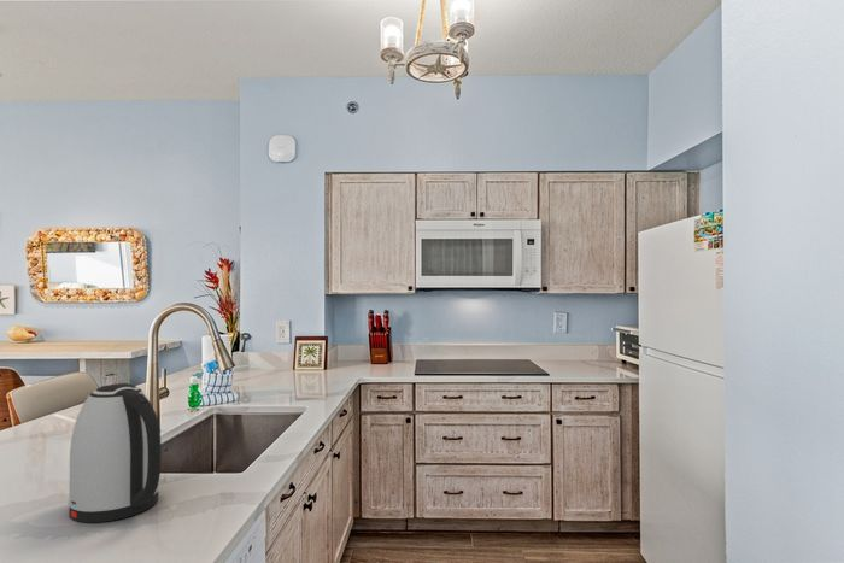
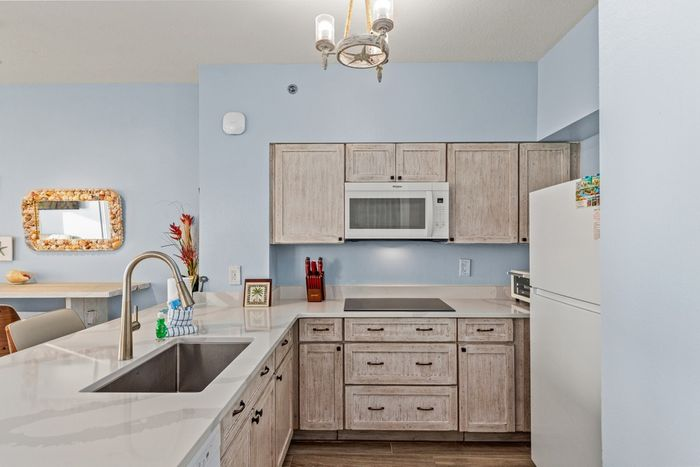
- kettle (123, 446)
